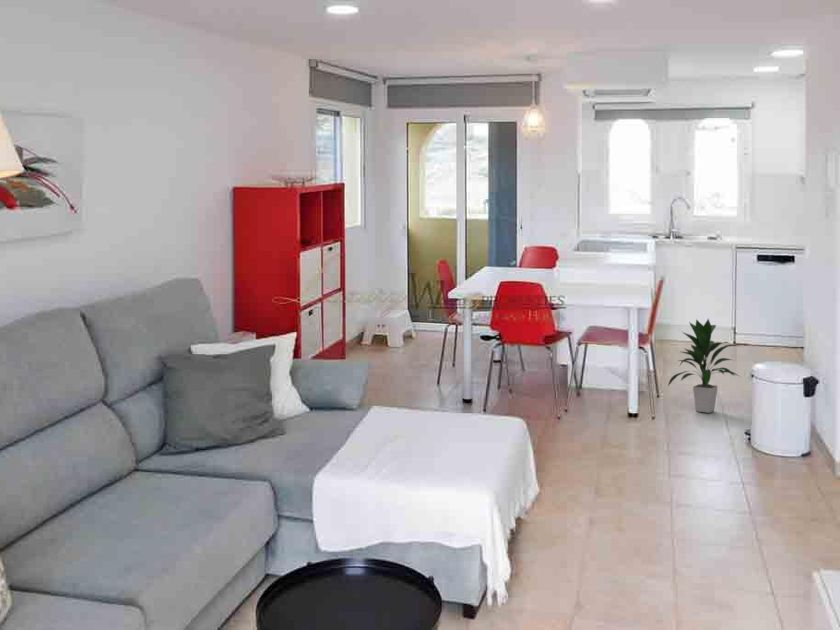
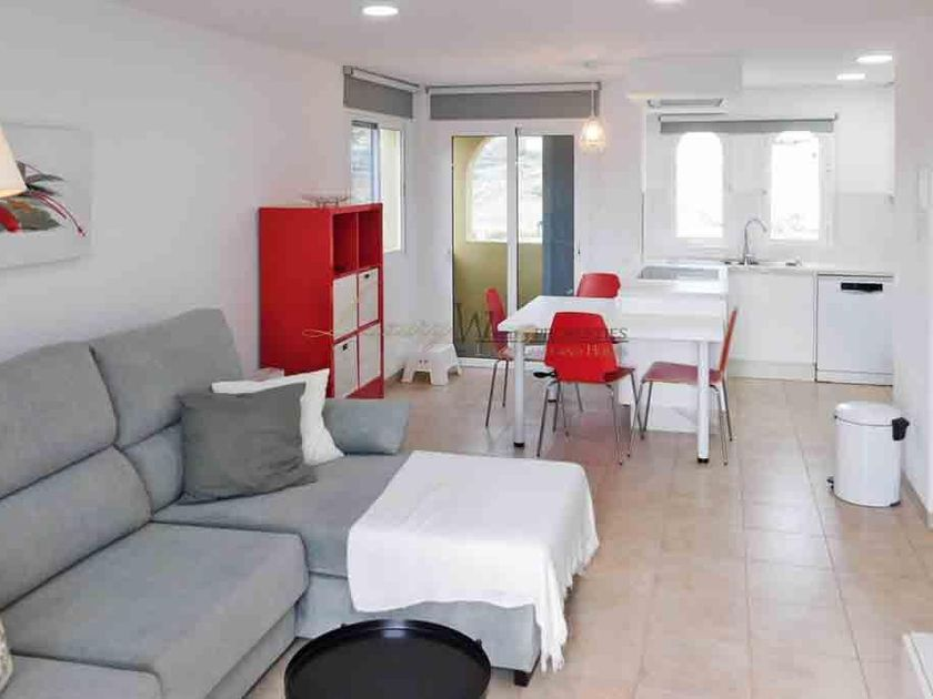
- indoor plant (703, 363)
